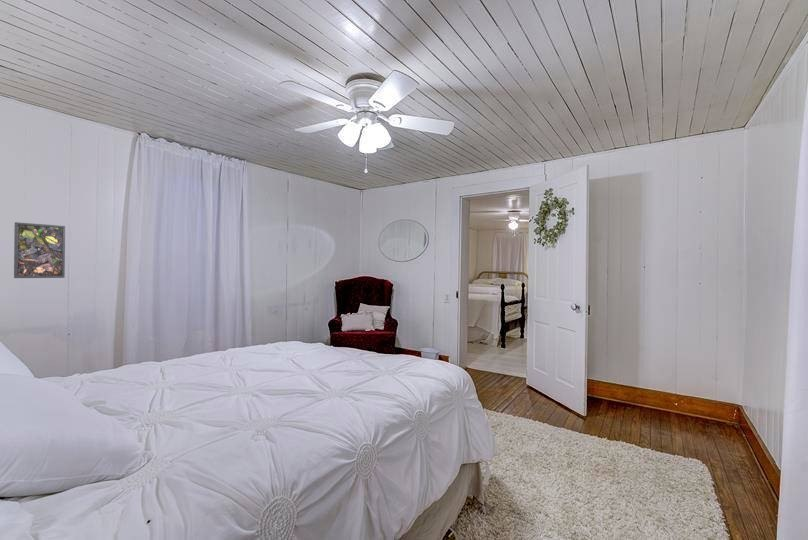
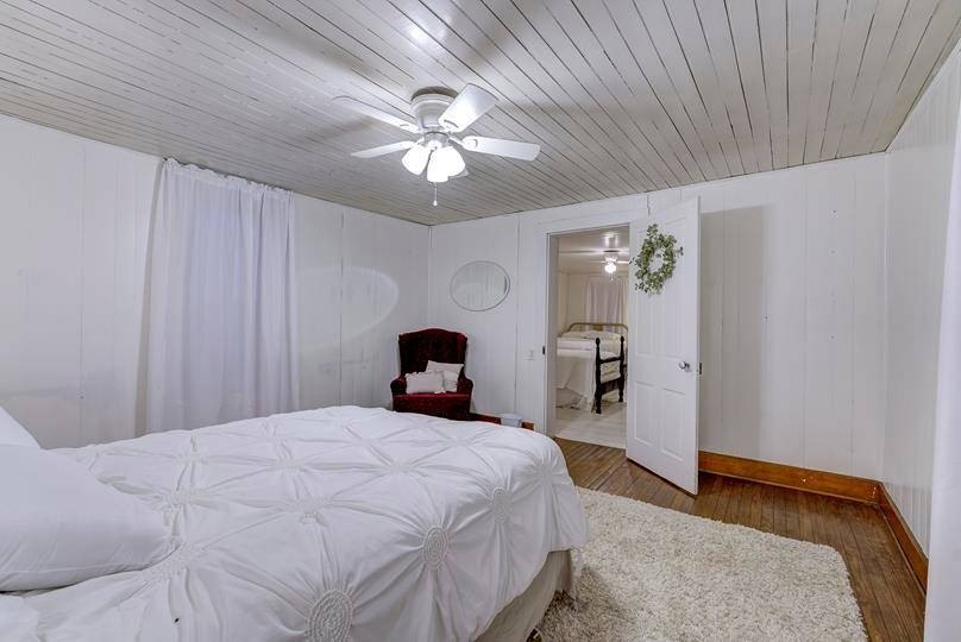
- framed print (40, 251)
